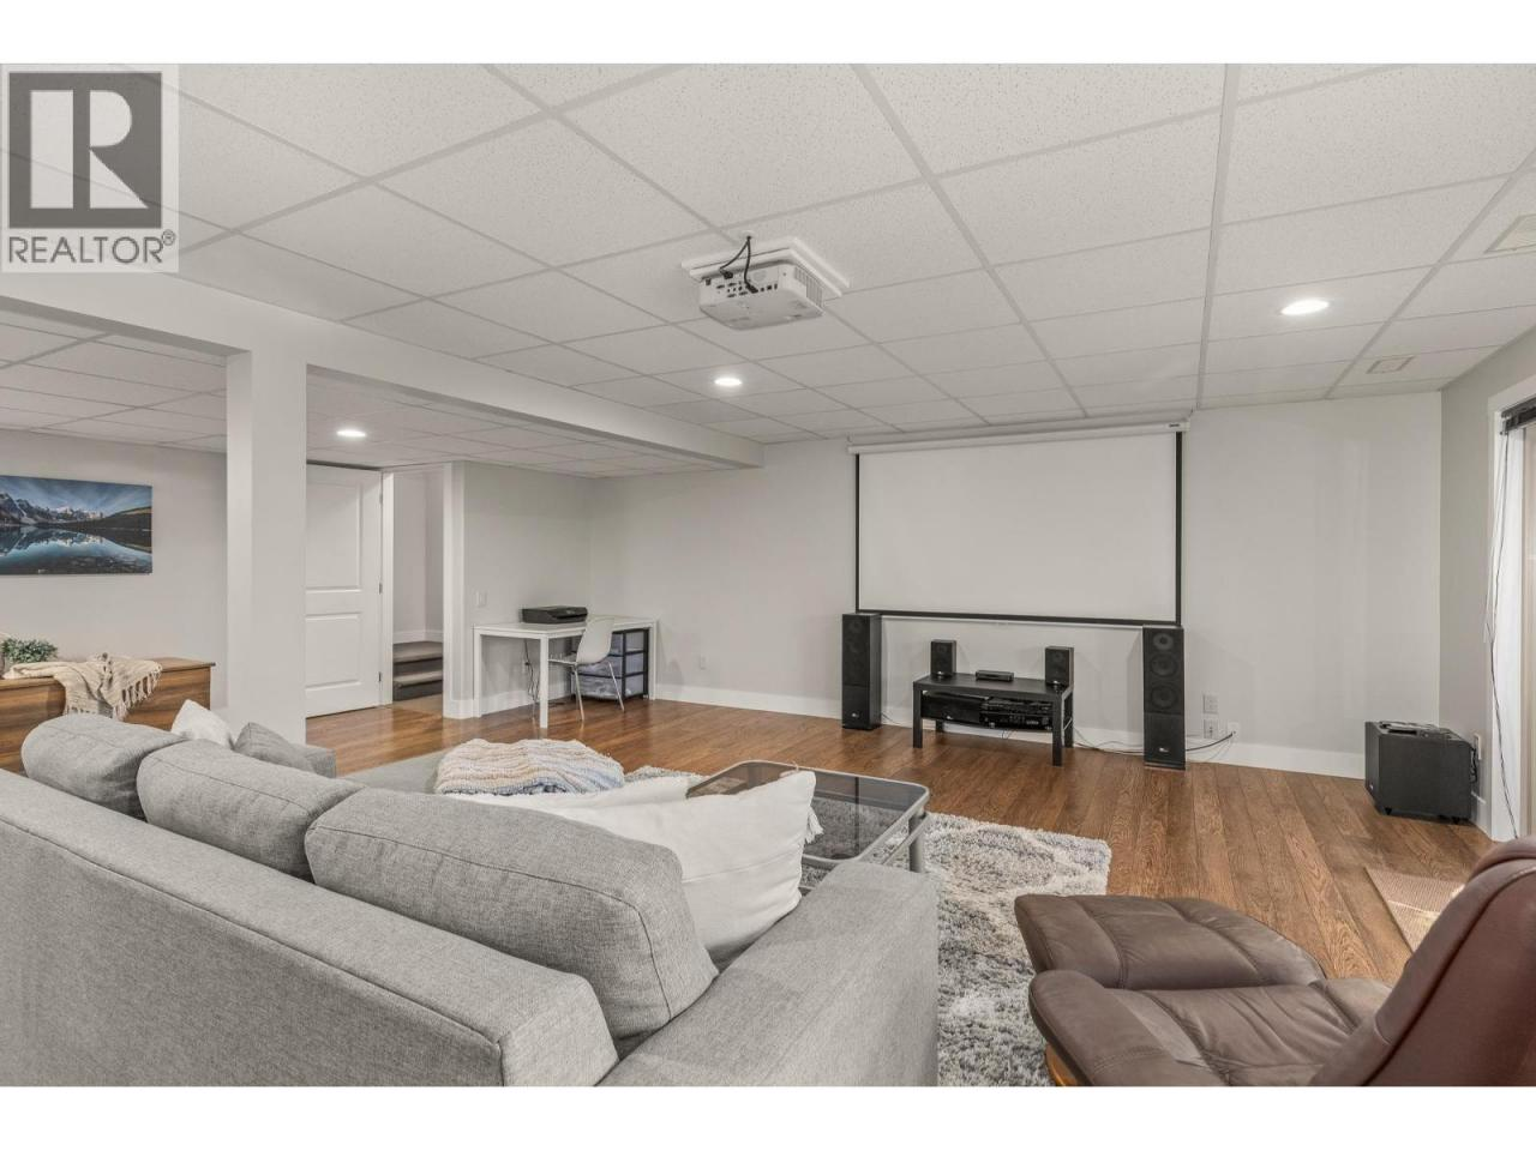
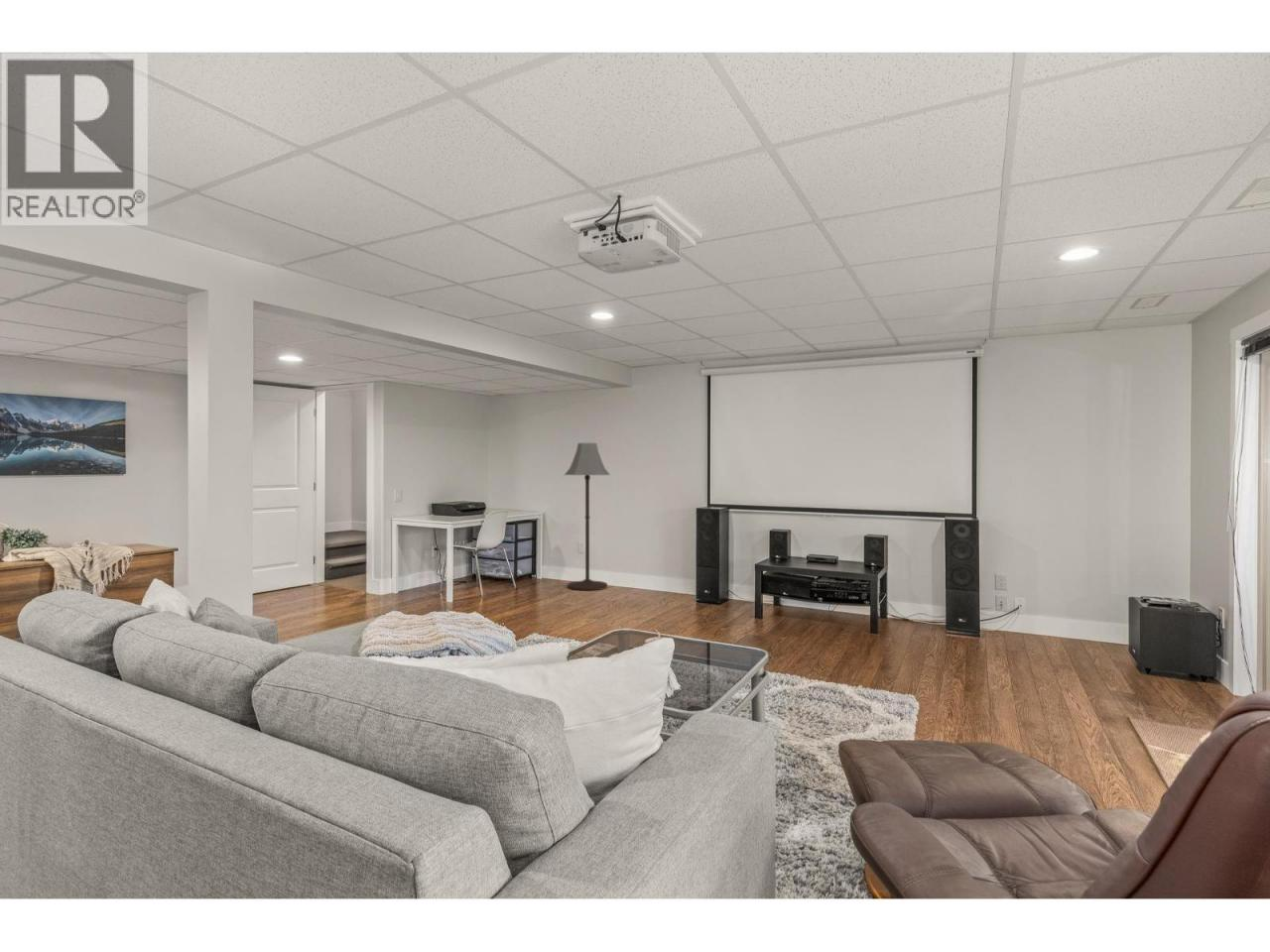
+ floor lamp (587, 515)
